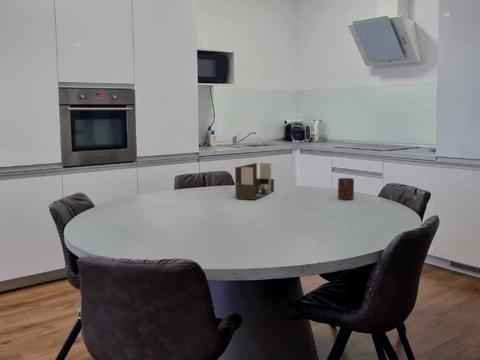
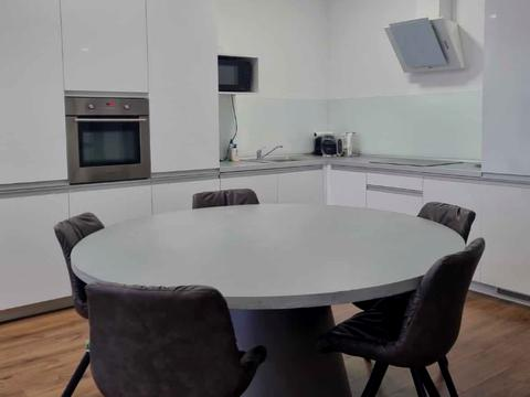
- cup (346, 189)
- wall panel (255, 180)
